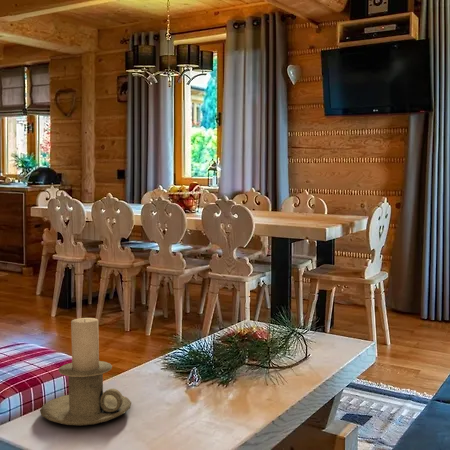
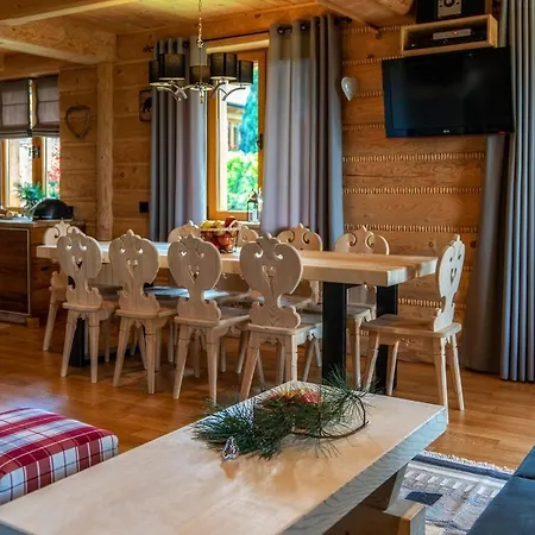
- candle holder (85, 365)
